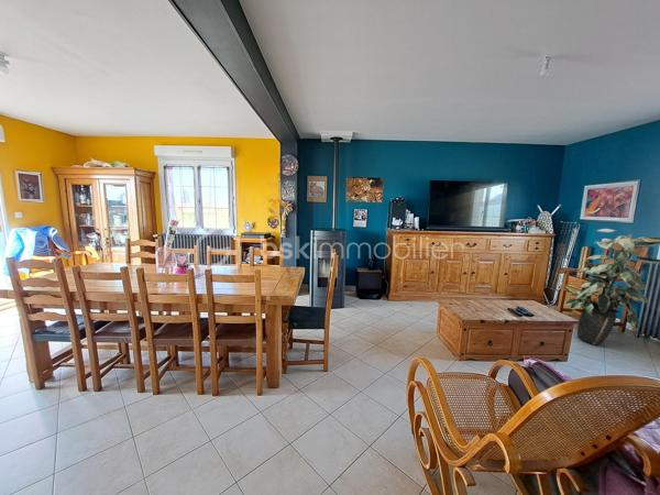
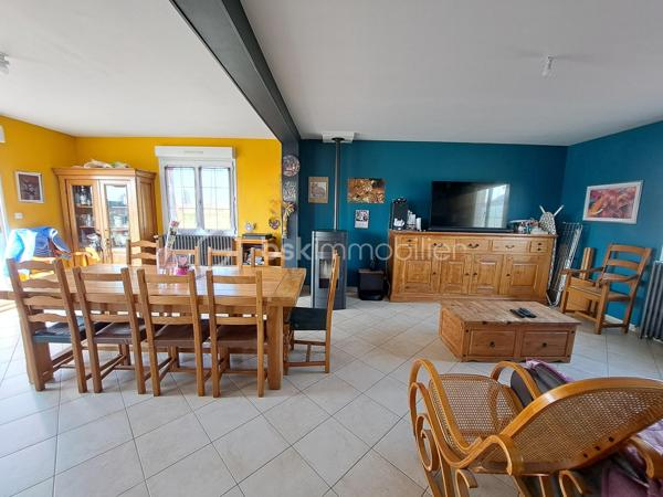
- indoor plant (607, 287)
